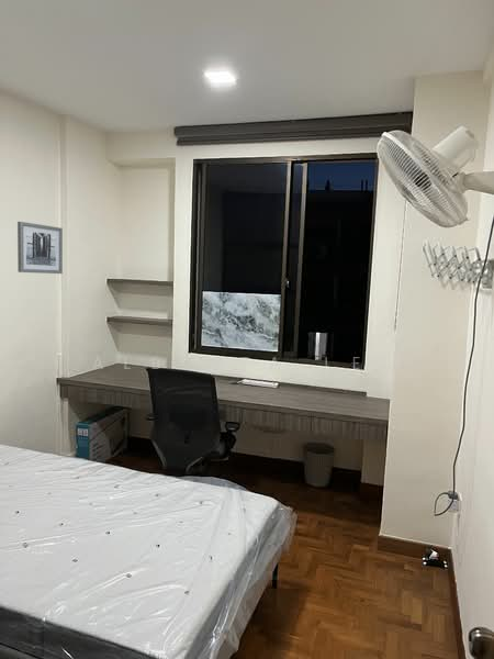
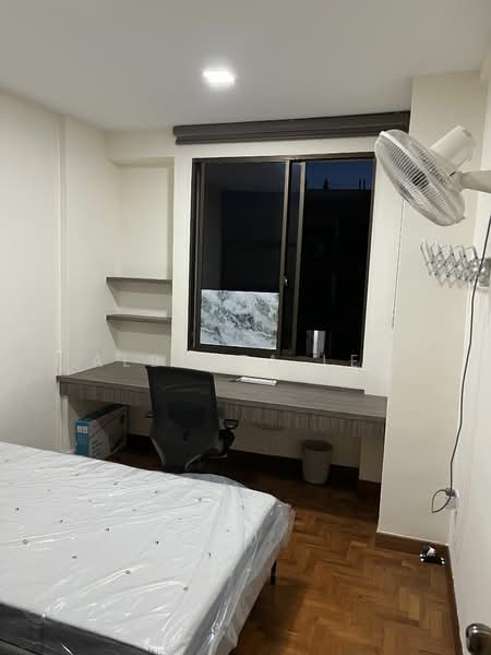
- wall art (41, 248)
